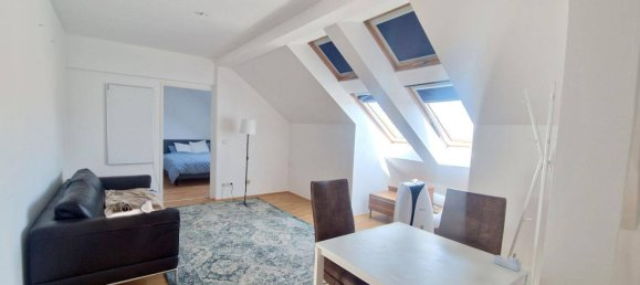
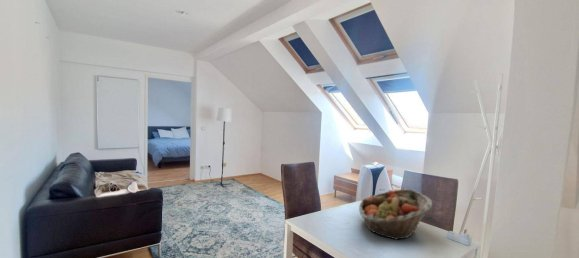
+ fruit basket (392, 210)
